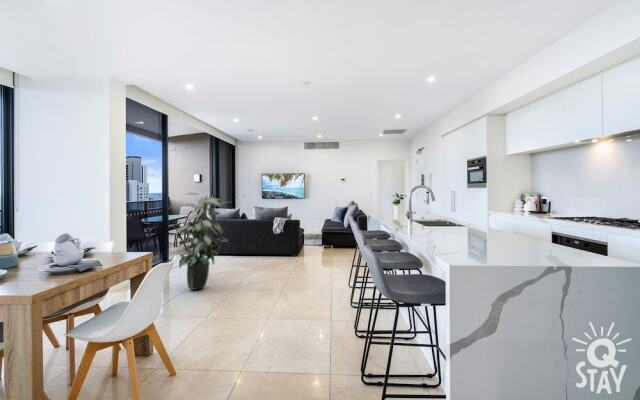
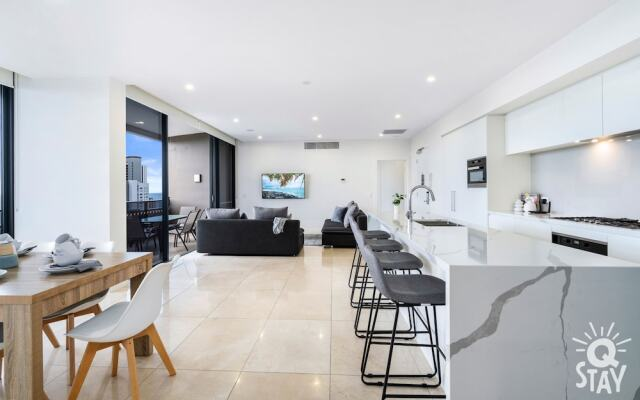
- indoor plant (199, 239)
